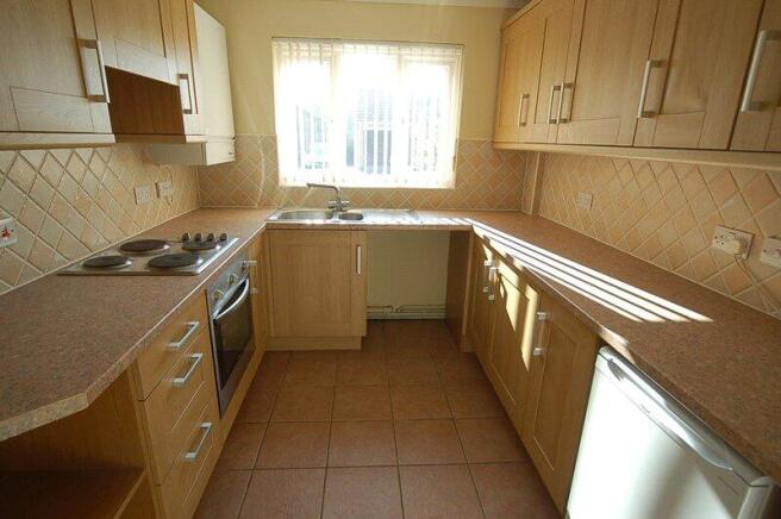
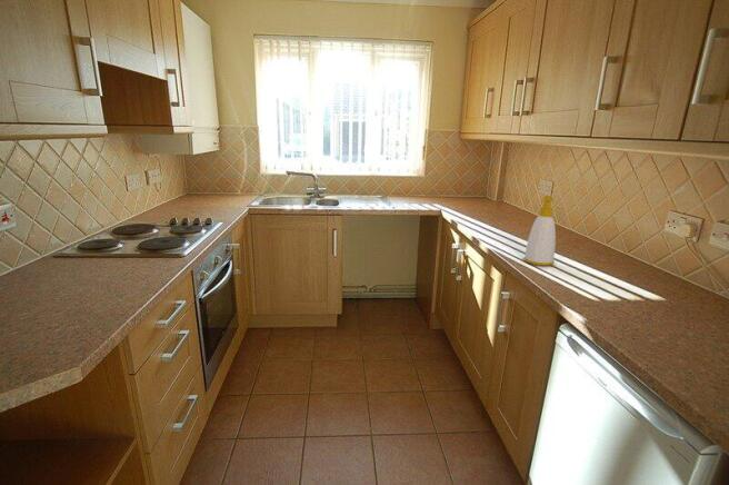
+ soap bottle (542, 229)
